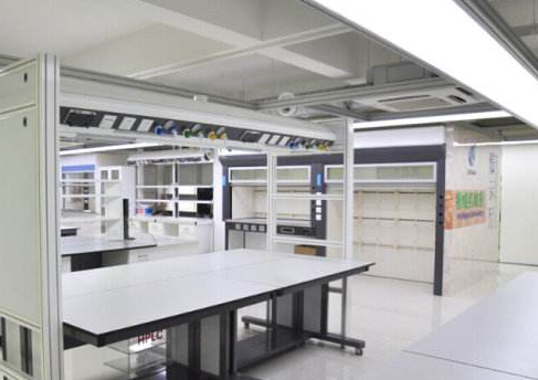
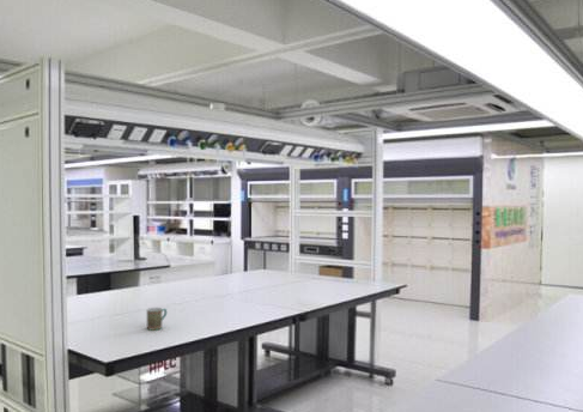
+ mug (157, 317)
